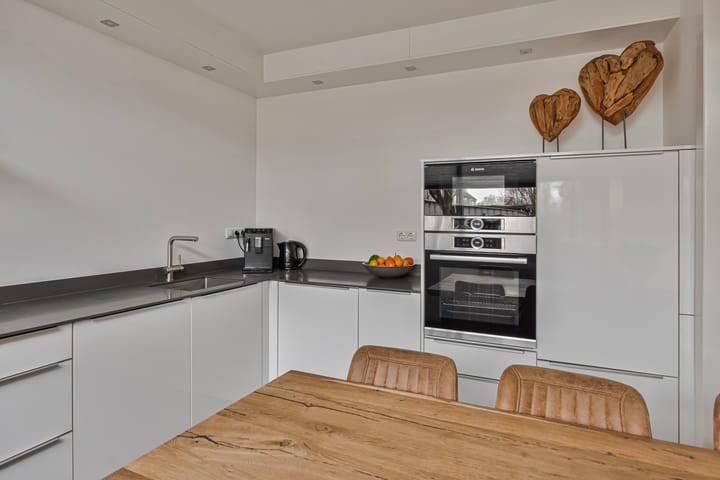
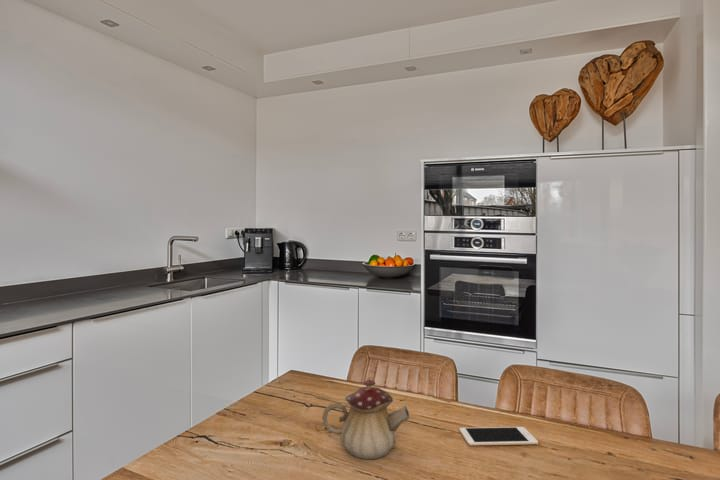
+ teapot (364, 413)
+ cell phone (497, 435)
